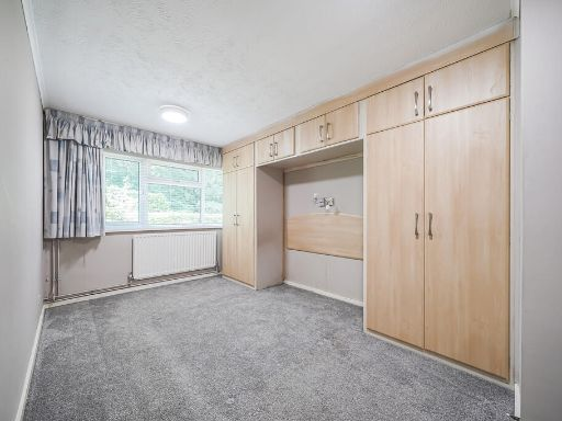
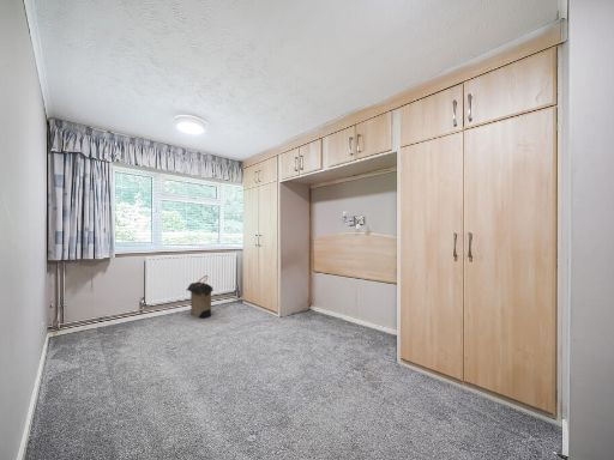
+ laundry hamper (199, 295)
